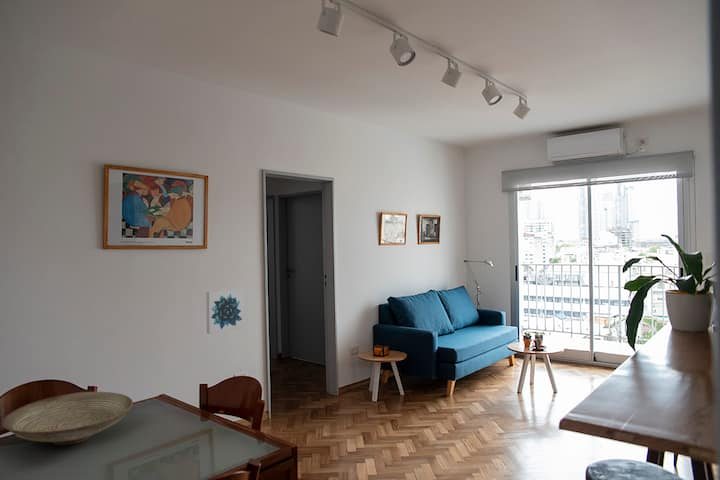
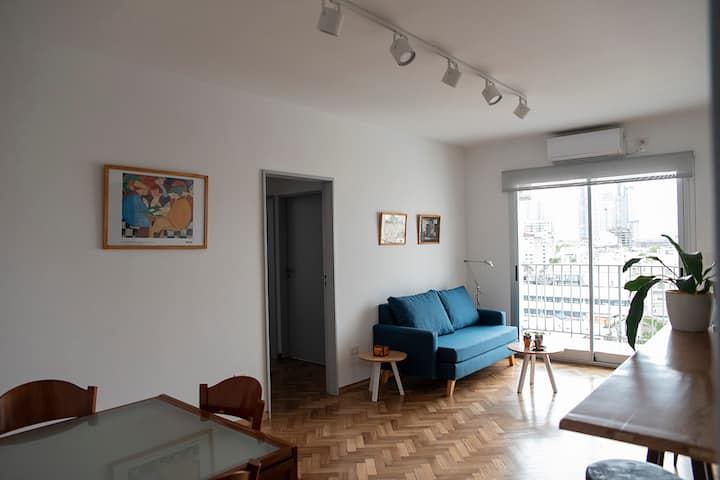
- wall art (225, 310)
- decorative bowl (71, 423)
